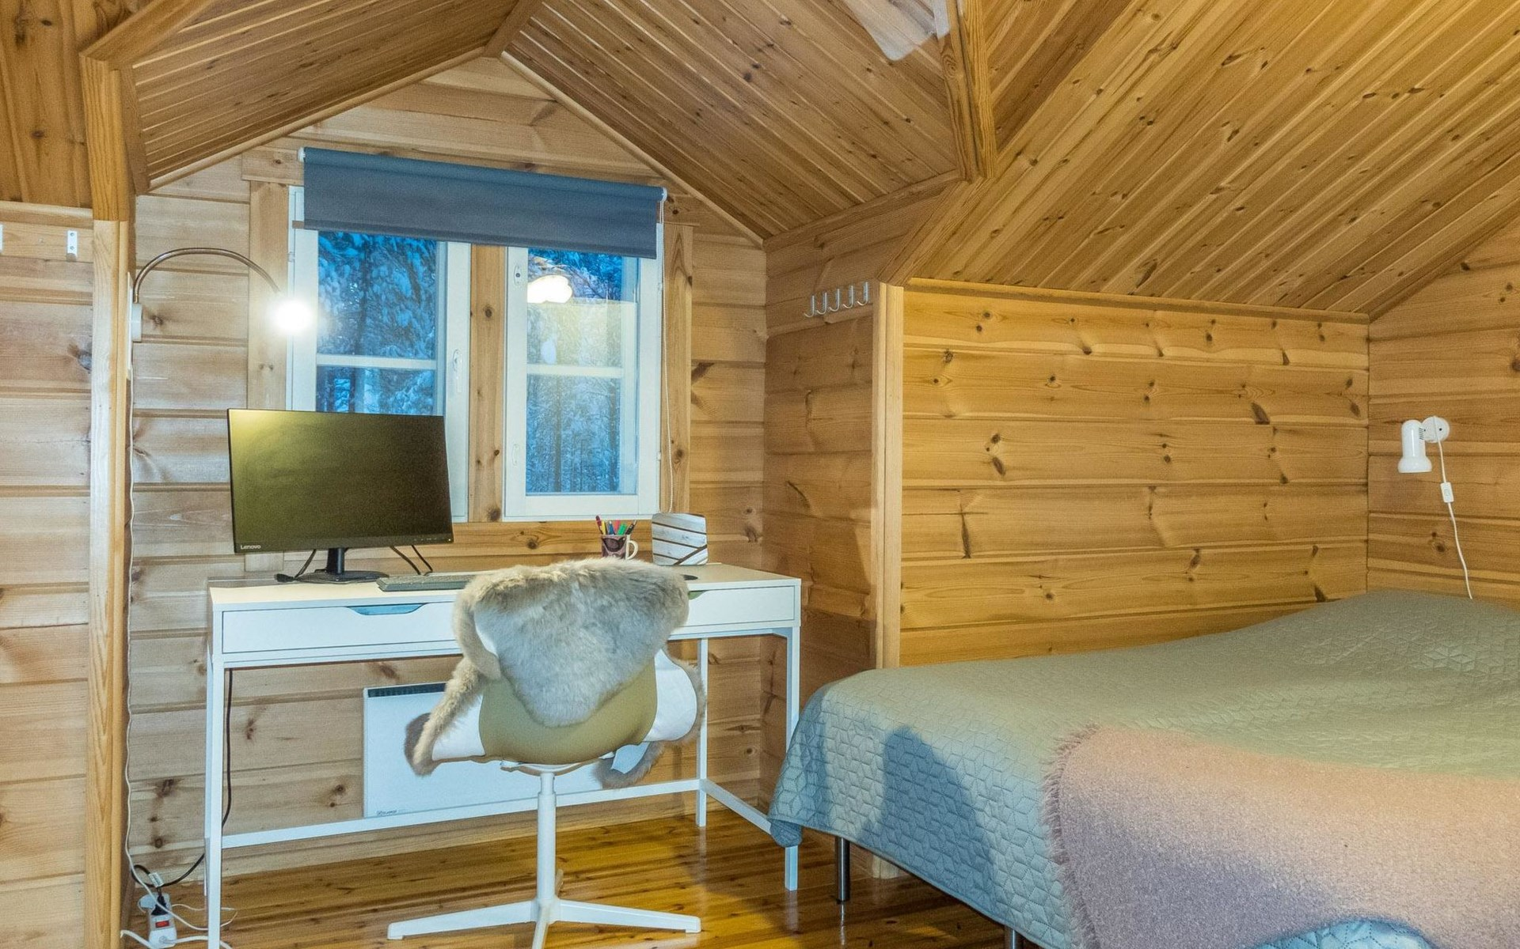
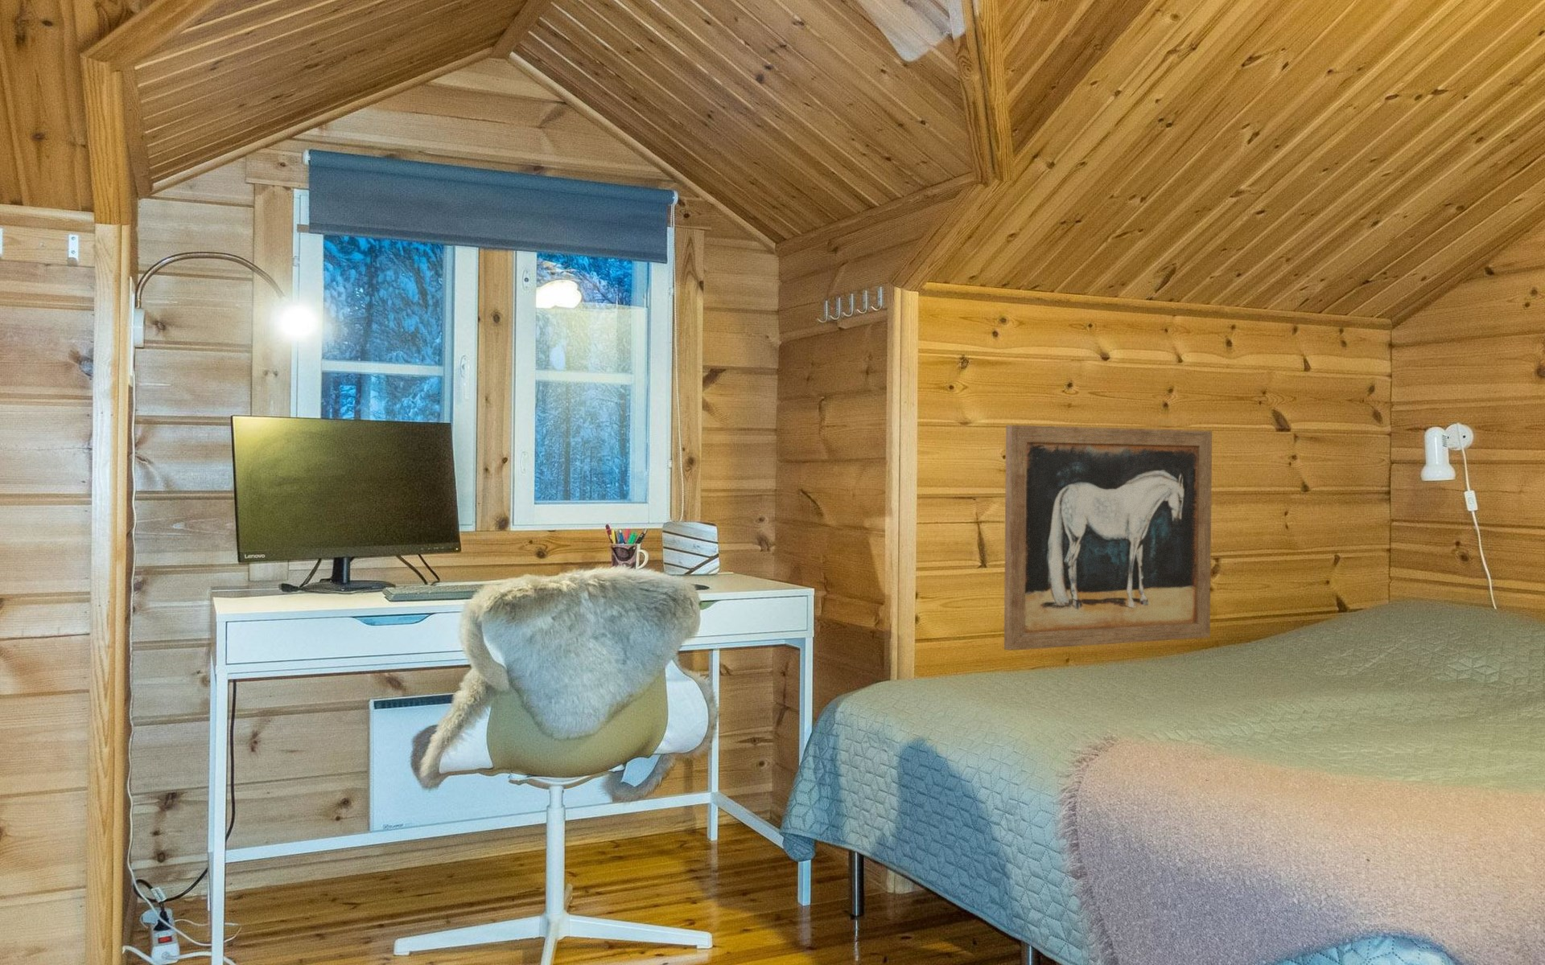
+ wall art (1112, 536)
